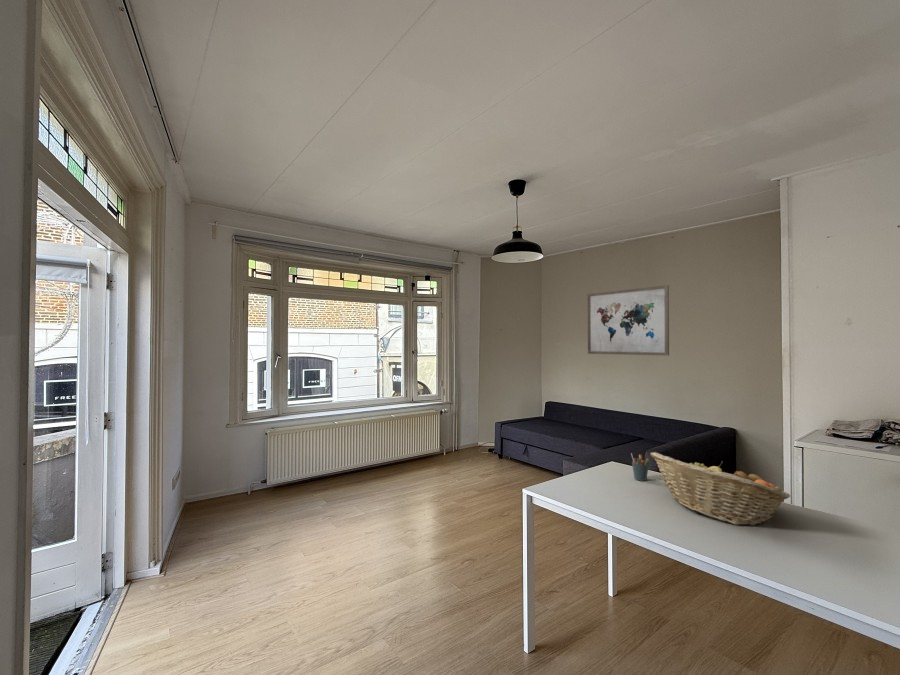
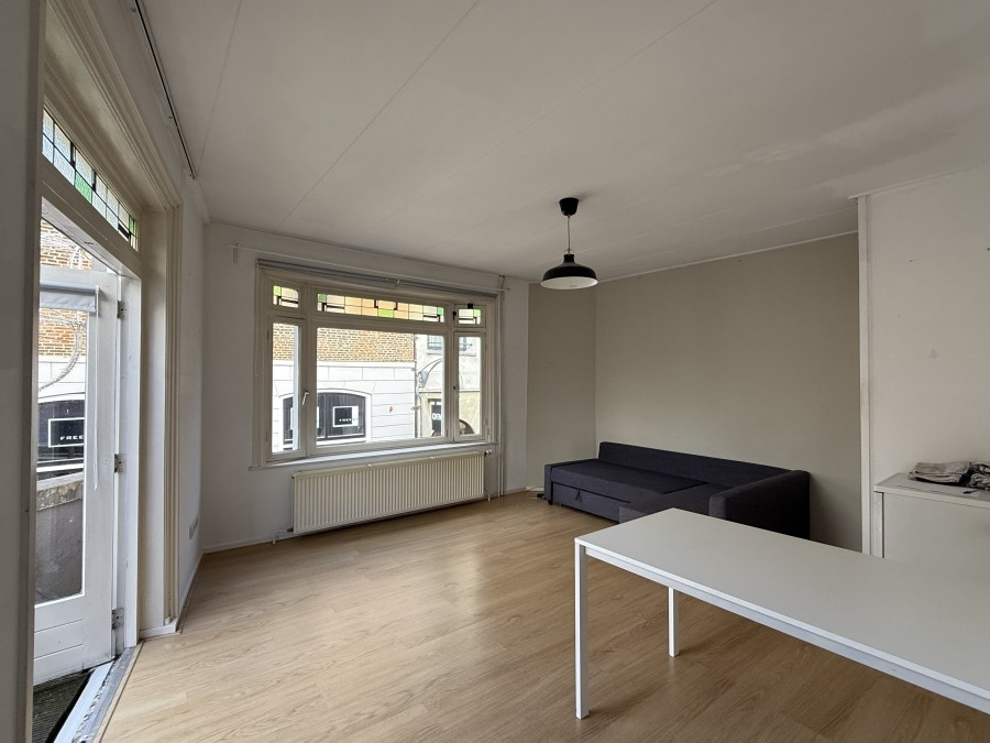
- fruit basket (713, 482)
- pen holder (640, 466)
- wall art (624, 322)
